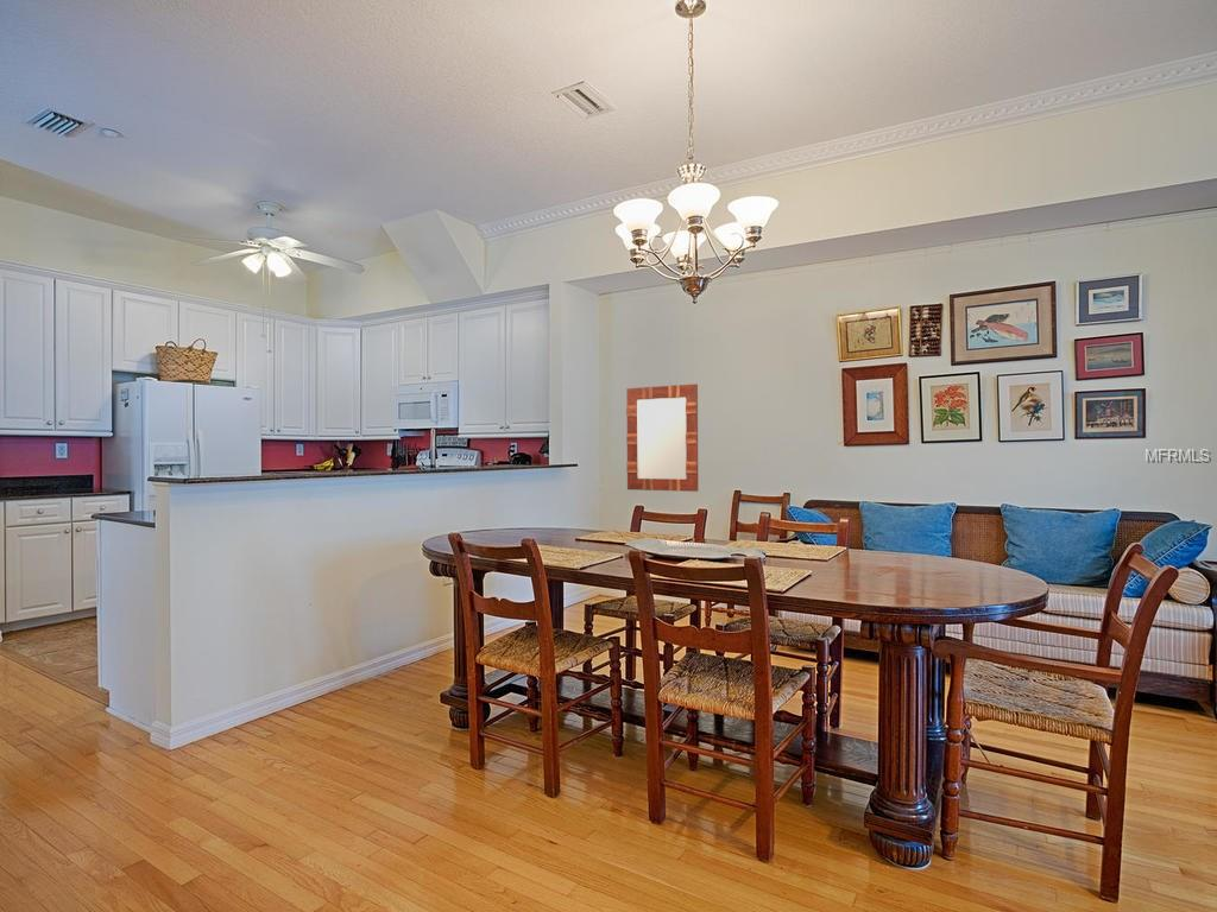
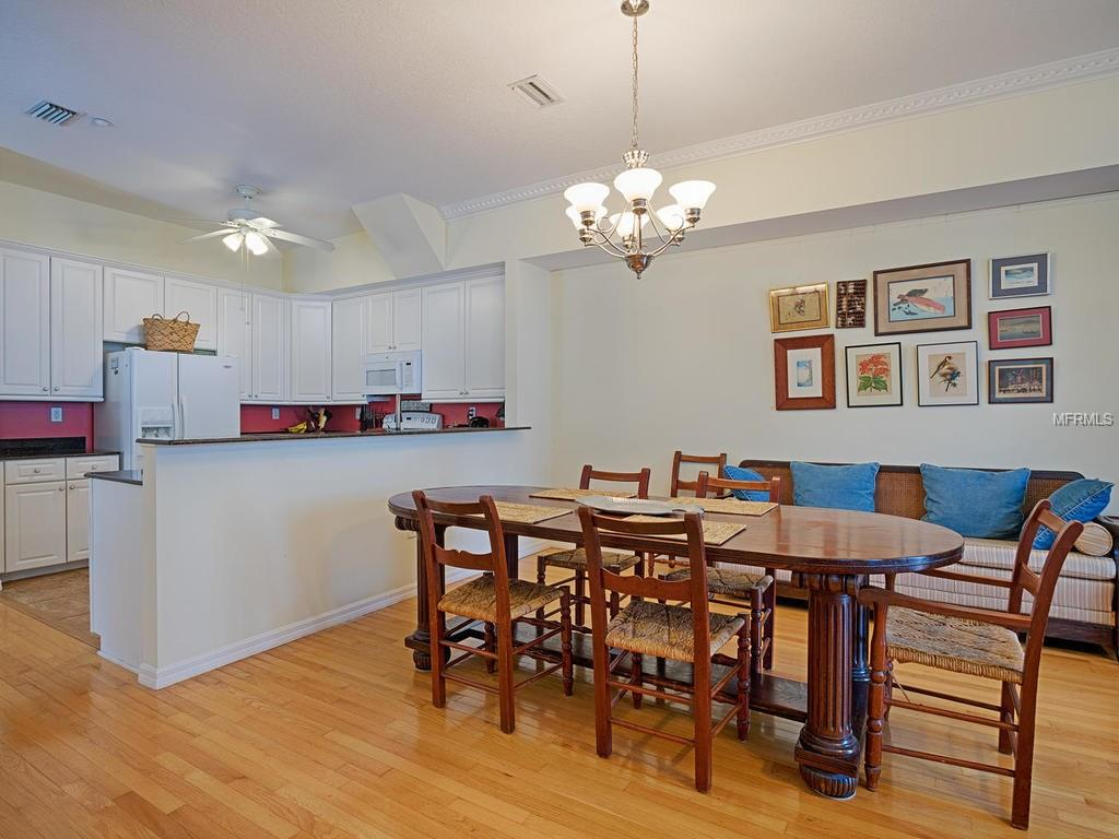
- home mirror (661, 438)
